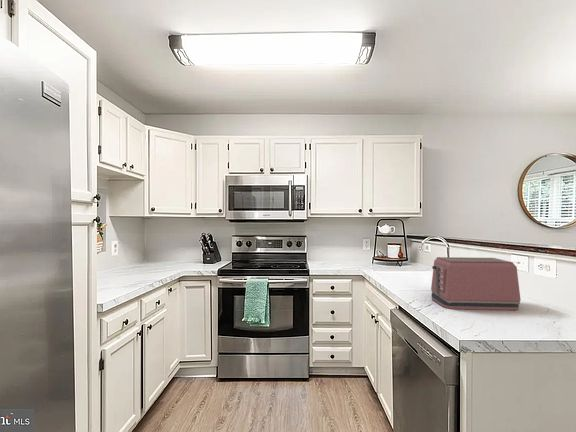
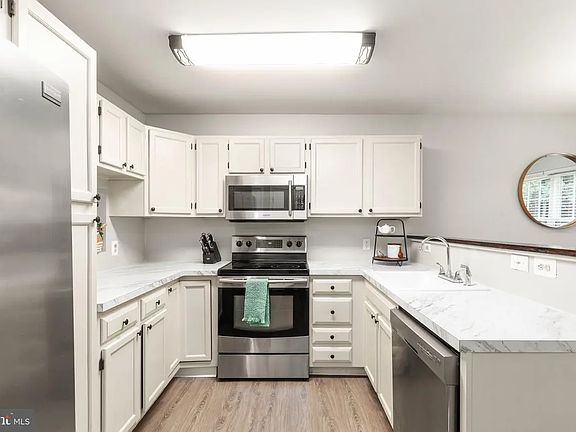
- toaster (470, 281)
